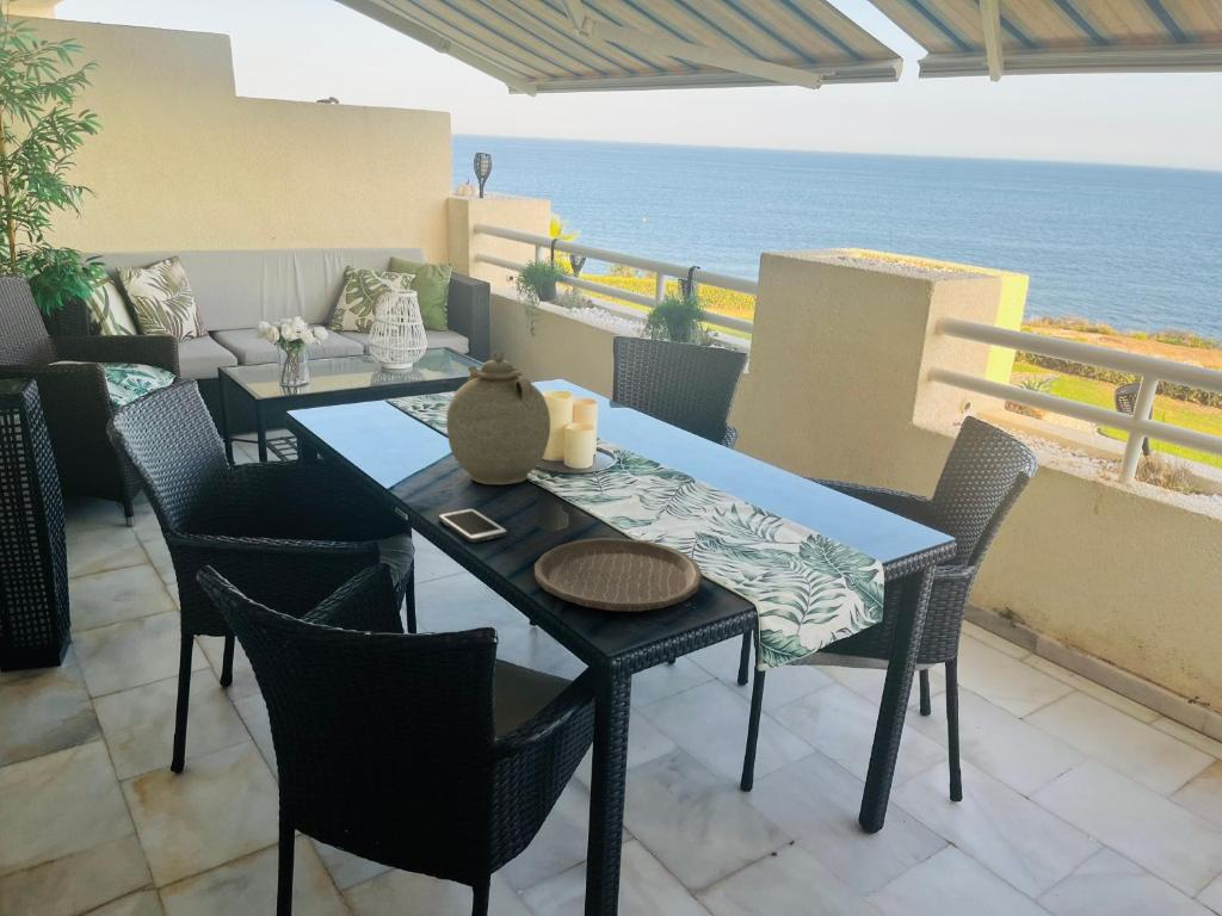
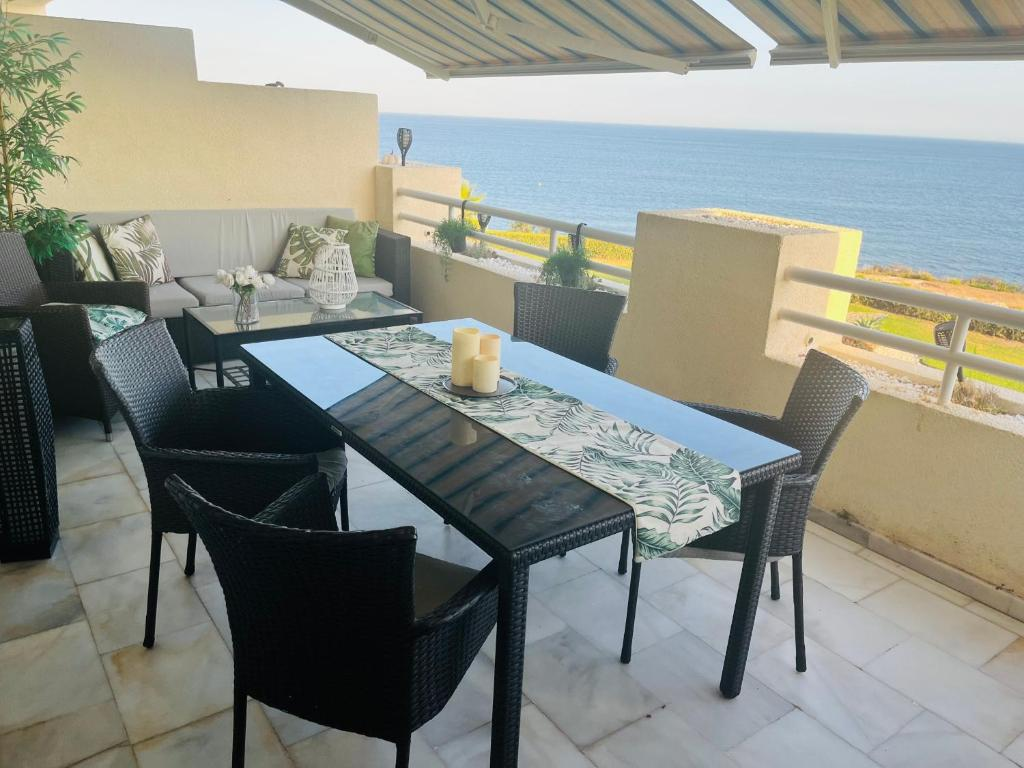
- plate (617, 574)
- cell phone (471, 525)
- teapot (498, 415)
